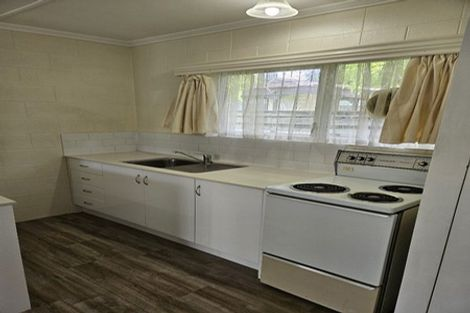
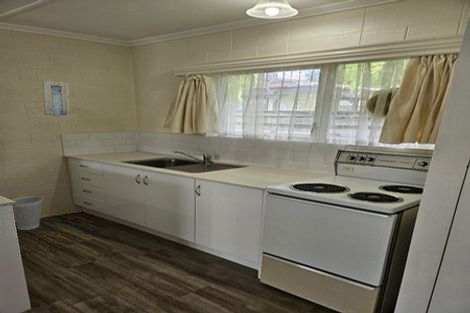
+ wall art (56, 98)
+ wastebasket (27, 213)
